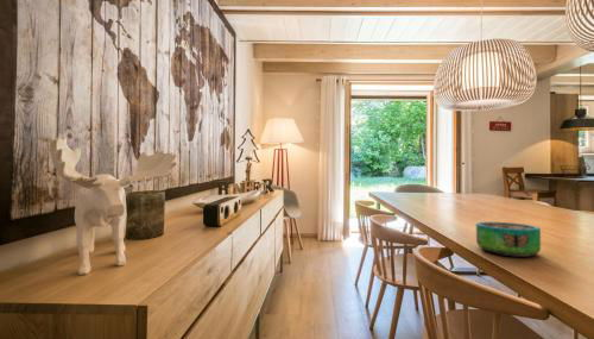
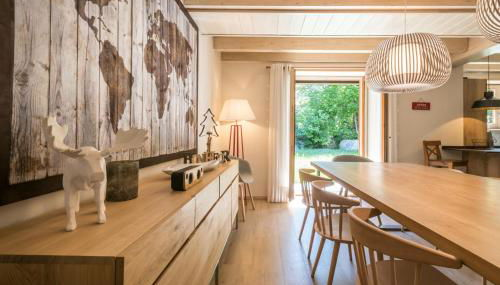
- decorative bowl (506, 237)
